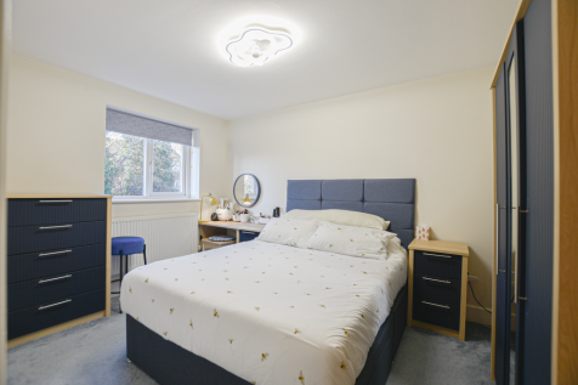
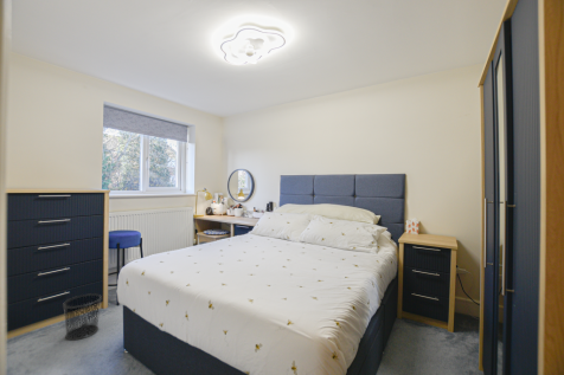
+ waste bin (83, 316)
